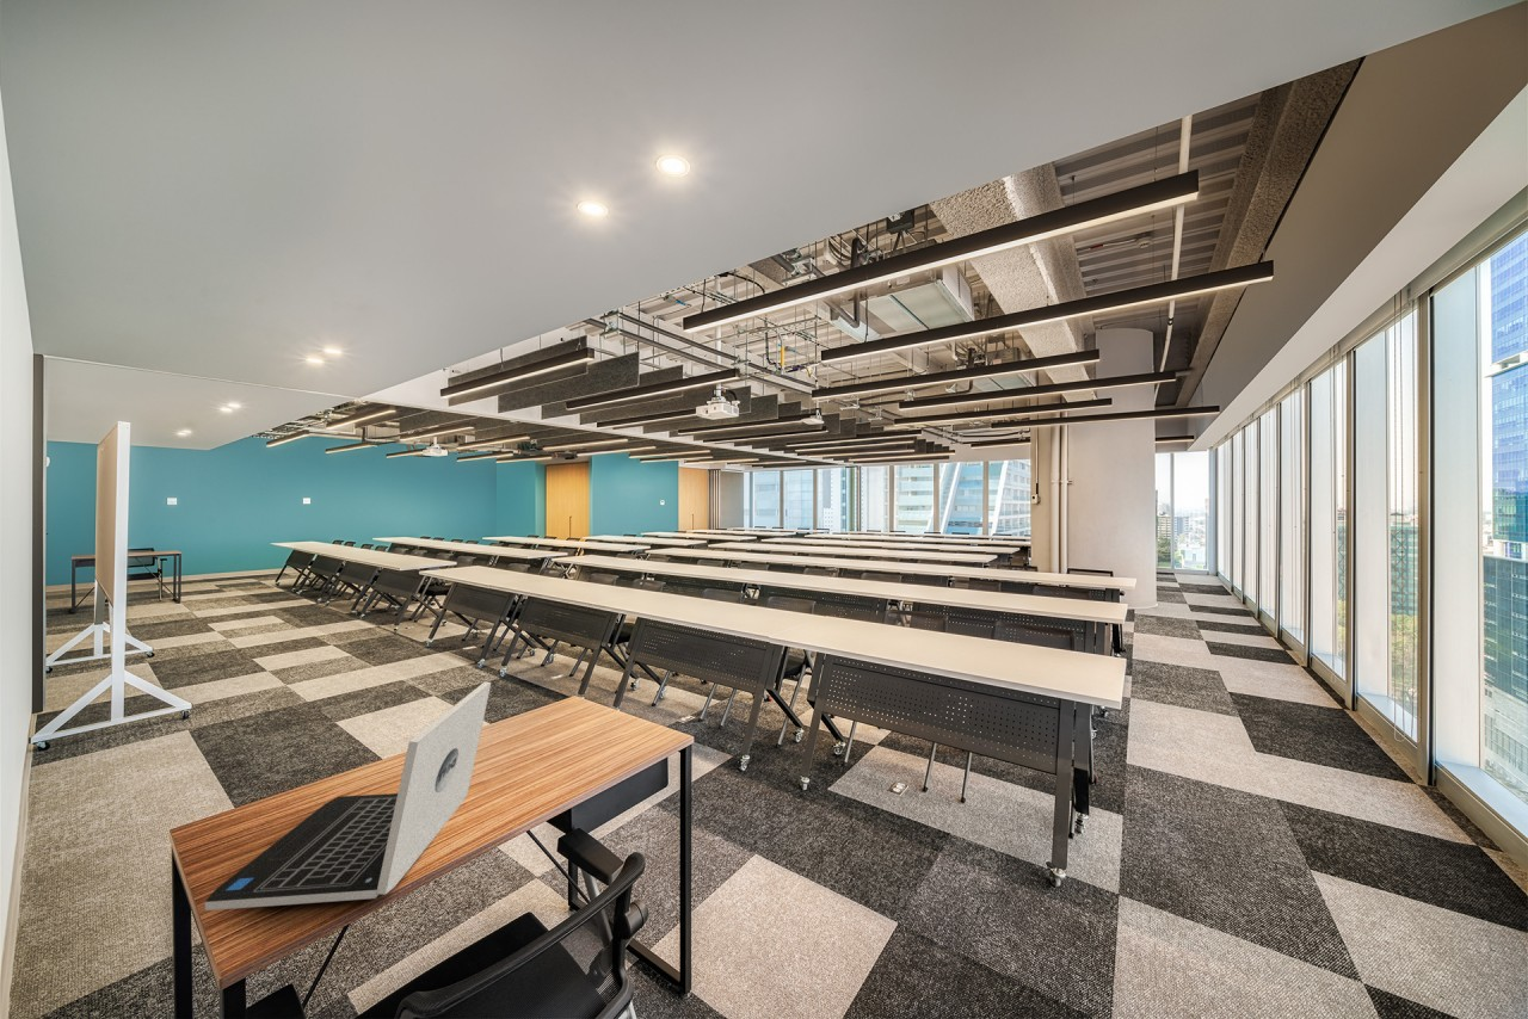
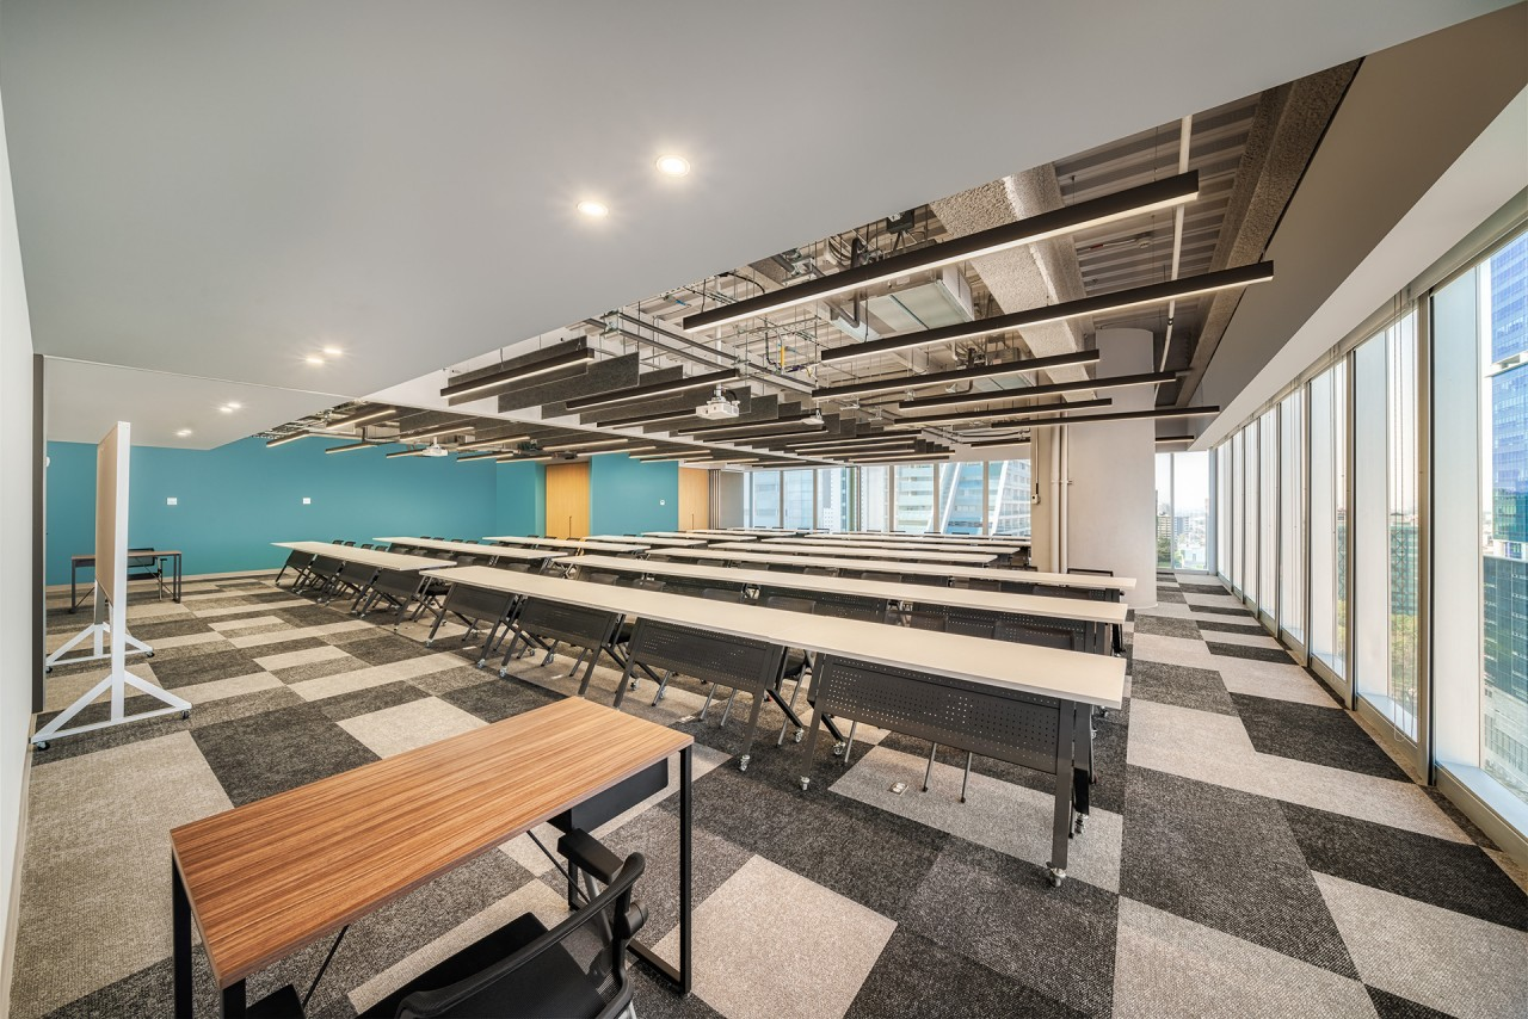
- laptop (370, 795)
